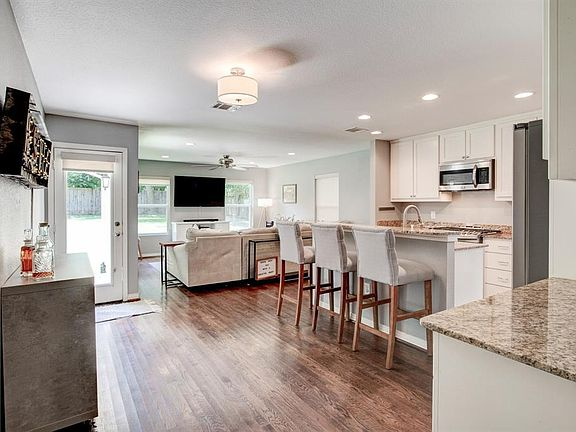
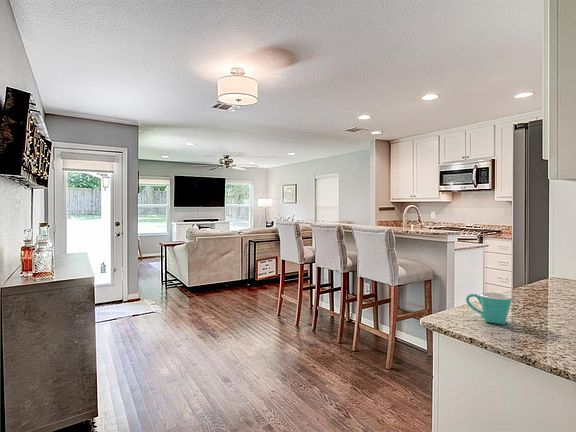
+ mug (488, 307)
